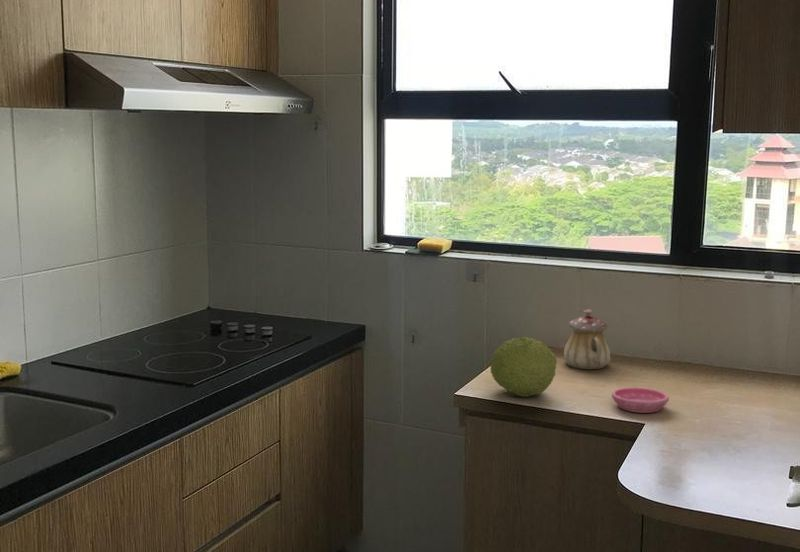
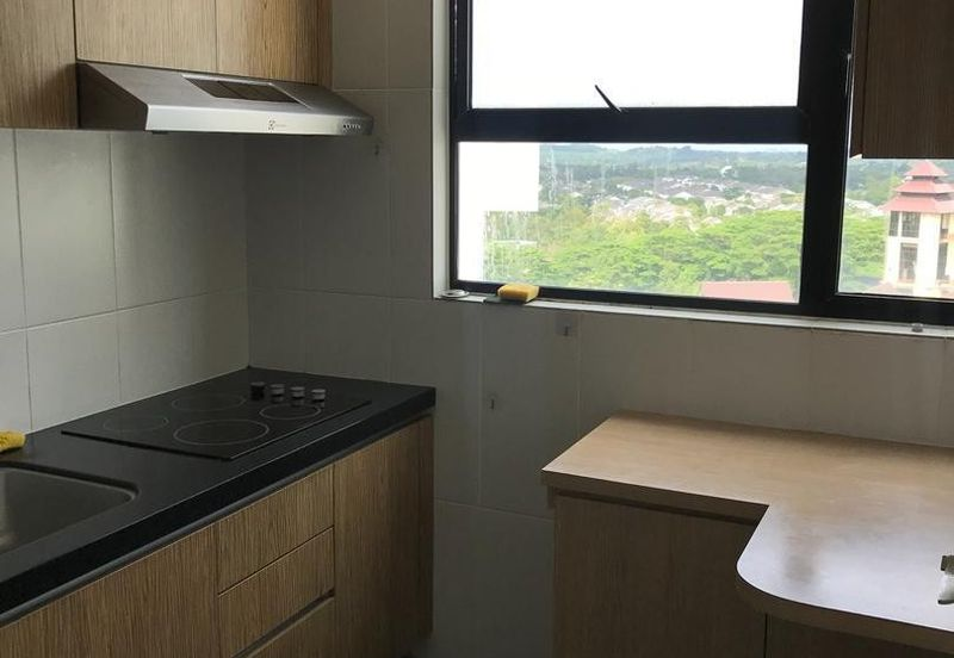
- fruit (523, 365)
- teapot (588, 337)
- saucer (639, 400)
